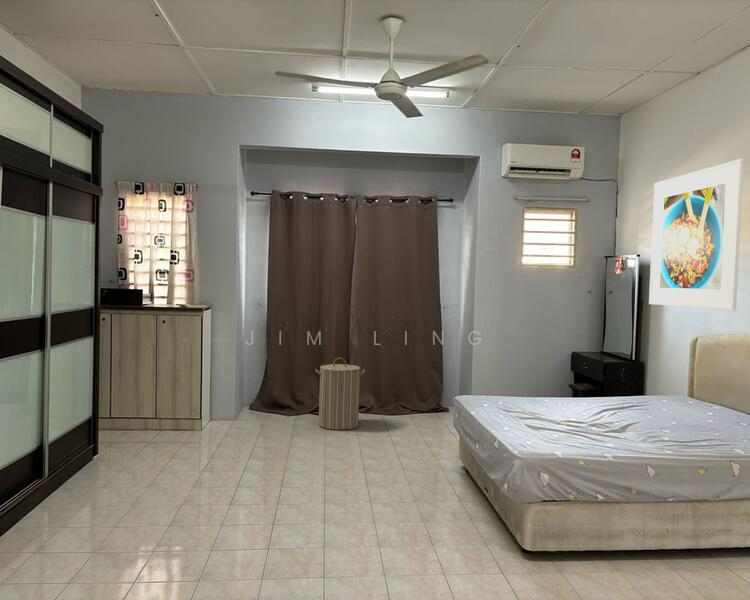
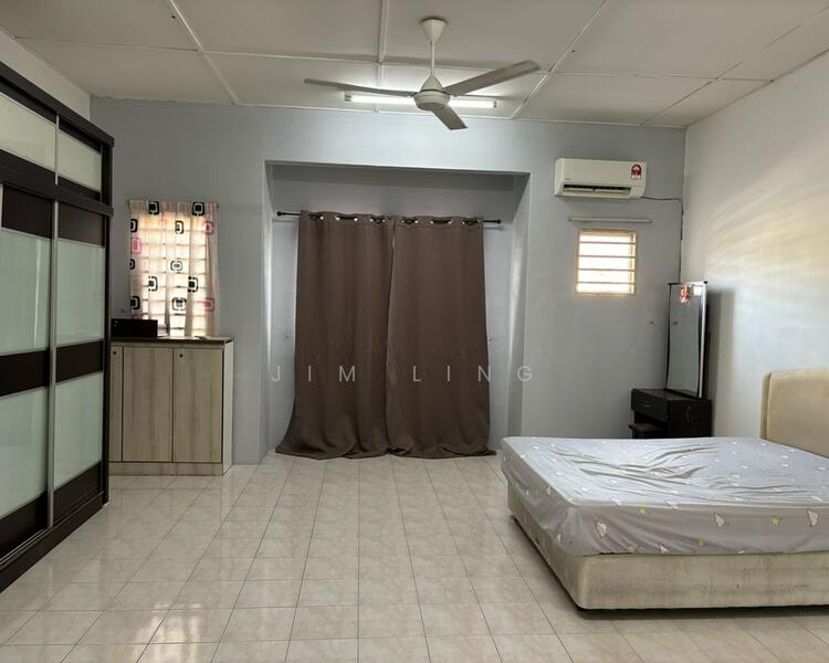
- laundry hamper (339, 391)
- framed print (690, 239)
